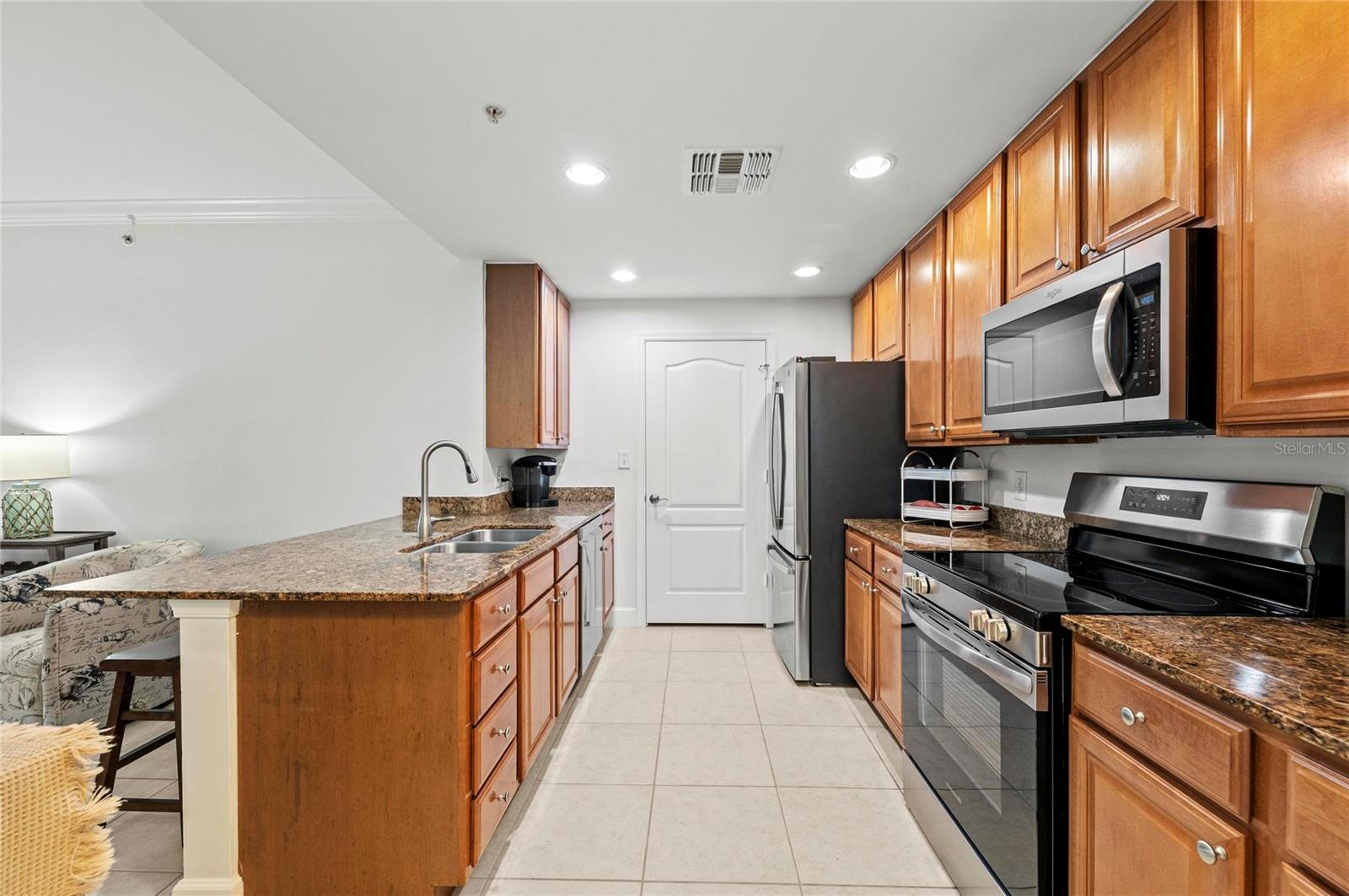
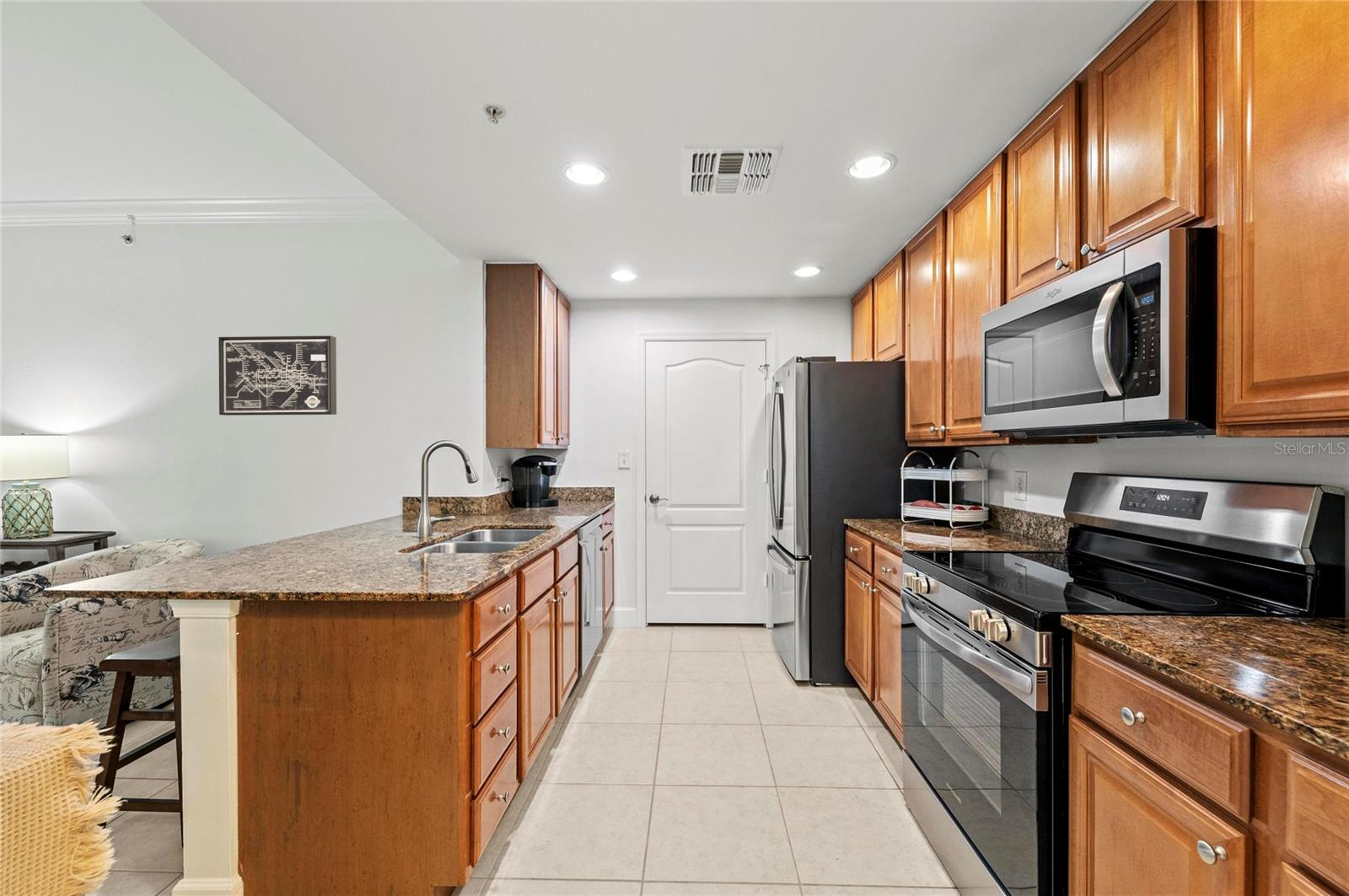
+ wall art (277, 376)
